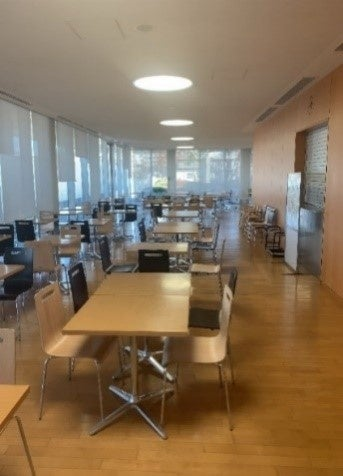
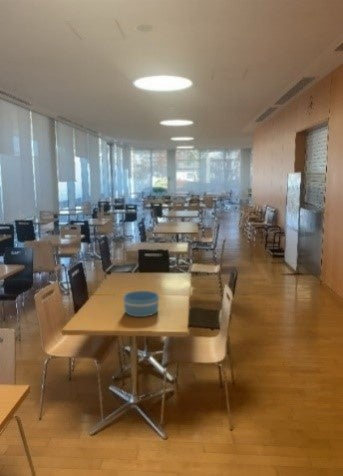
+ bowl (141, 303)
